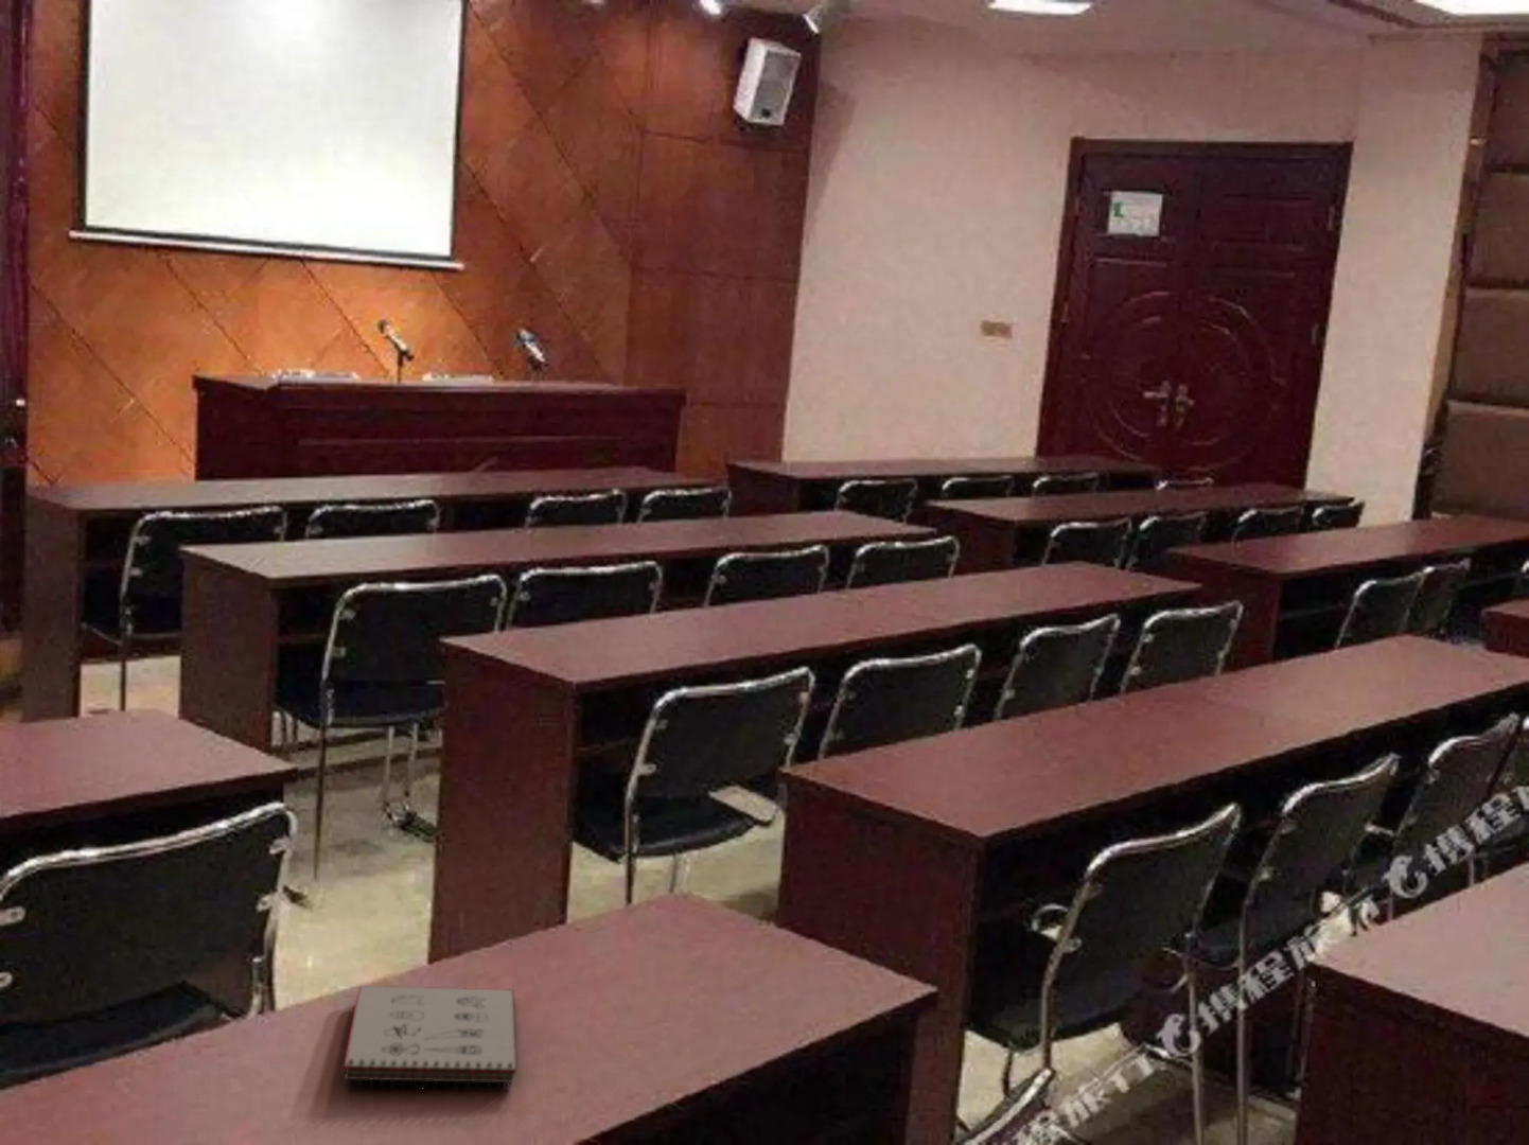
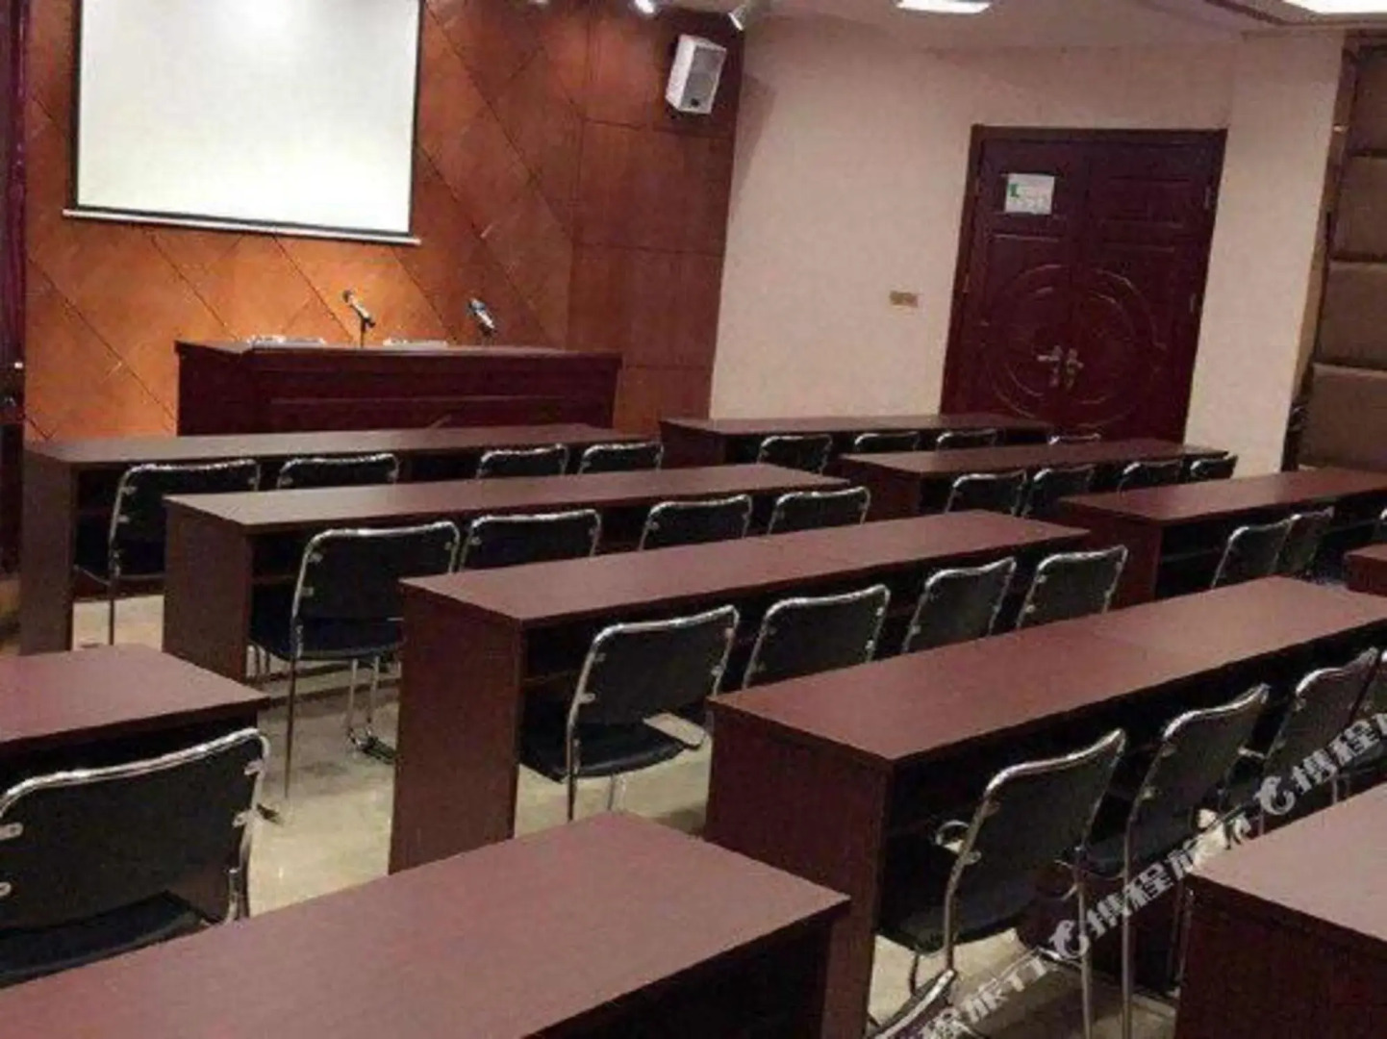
- notepad (433, 1030)
